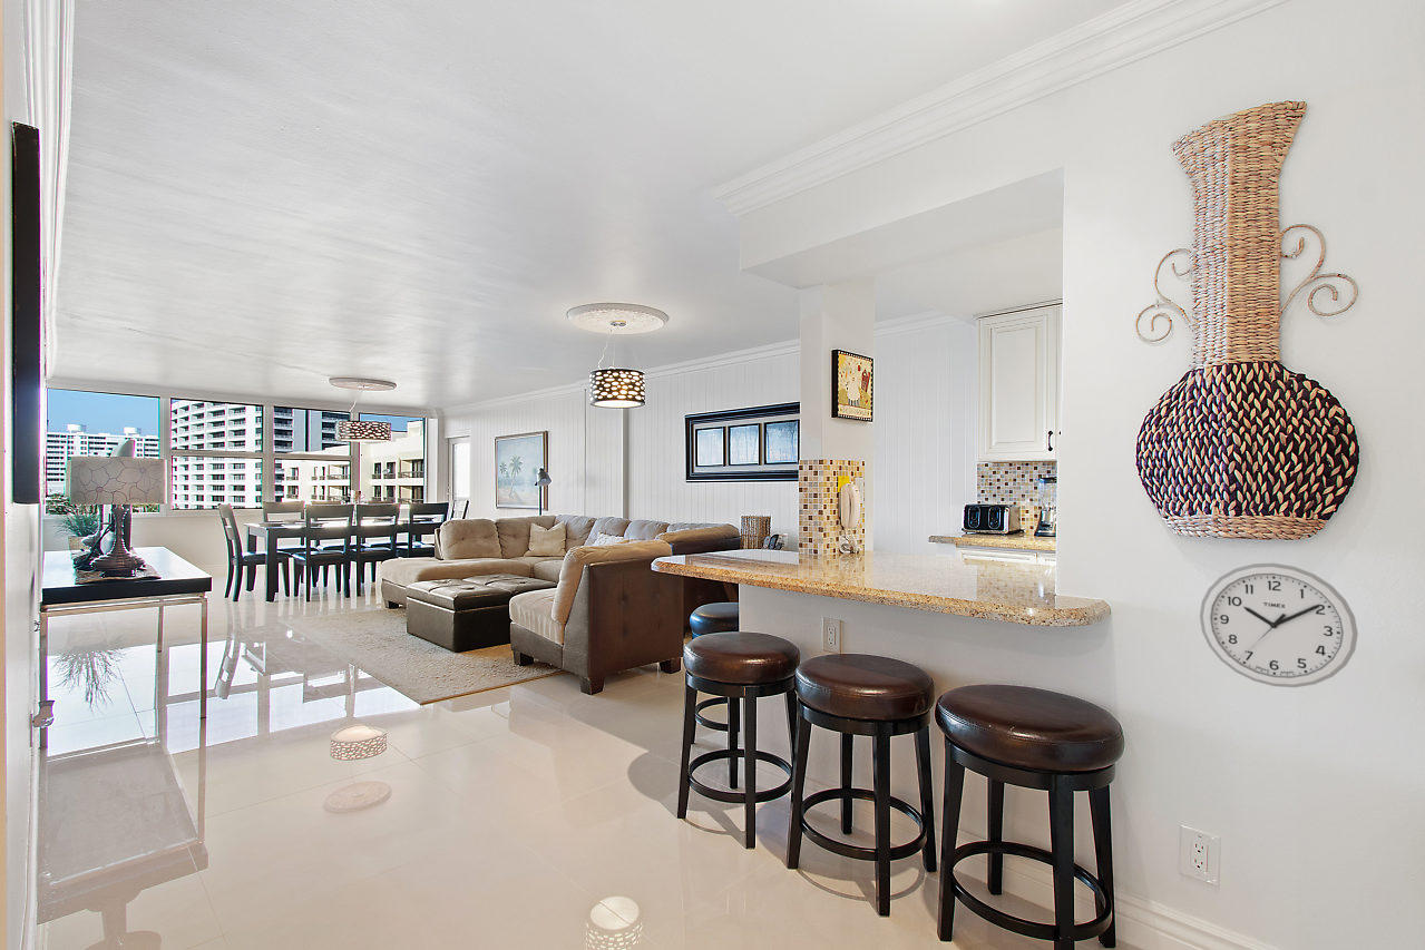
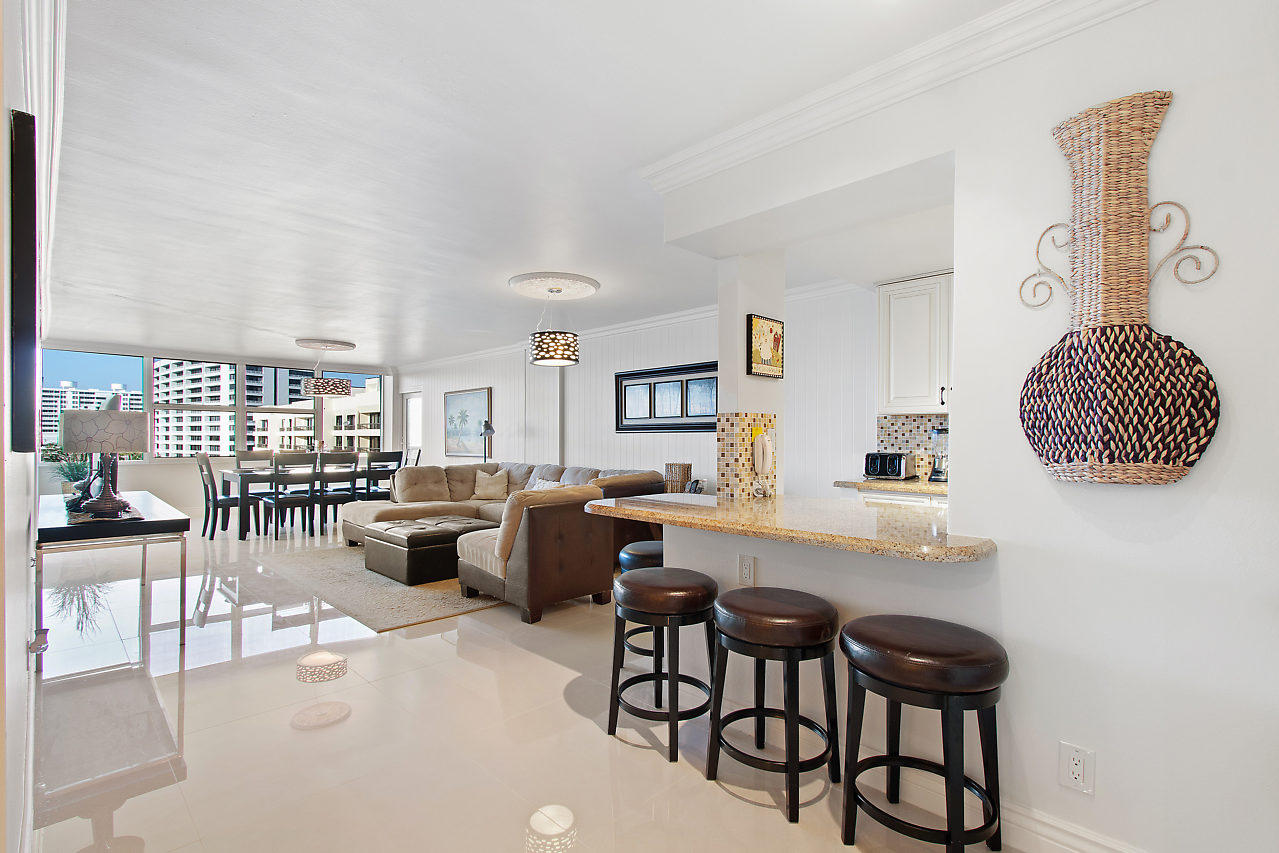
- wall clock (1273, 625)
